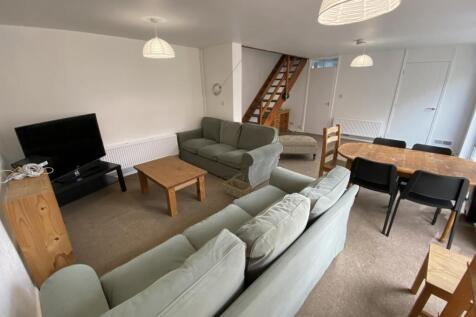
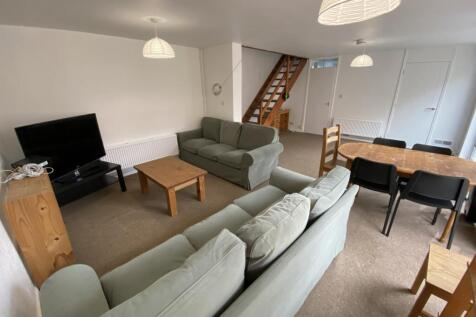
- basket (237, 184)
- ottoman (294, 146)
